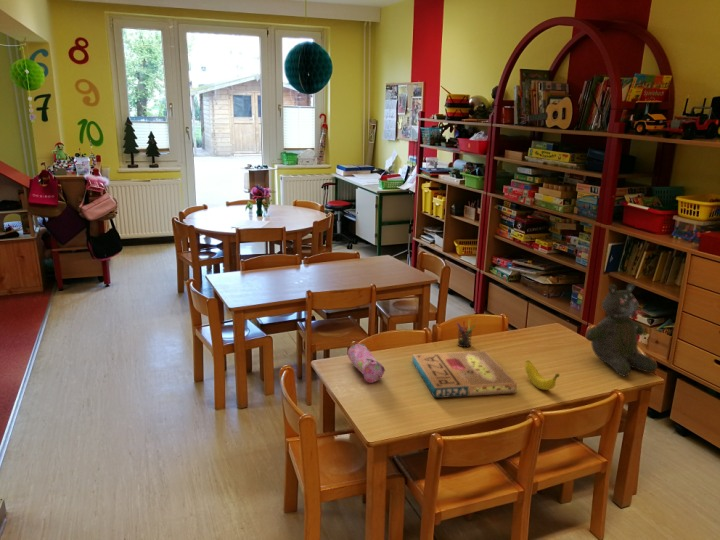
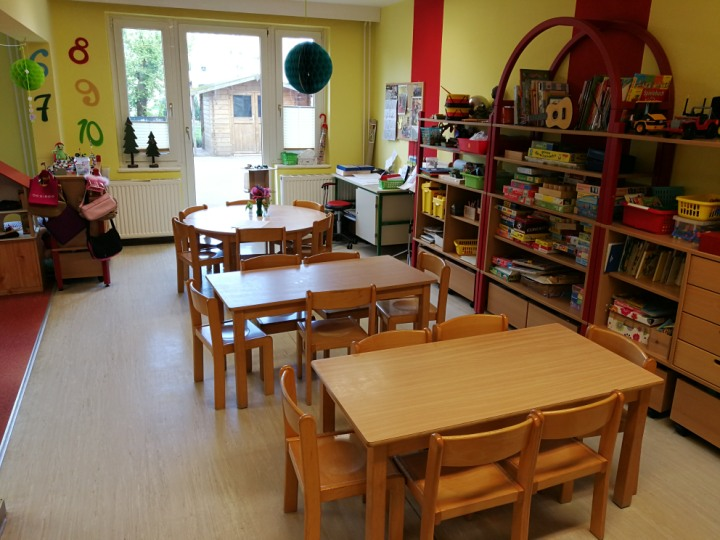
- pen holder (466, 332)
- pizza box (461, 372)
- teddy bear (625, 327)
- pencil case (365, 361)
- banana (540, 375)
